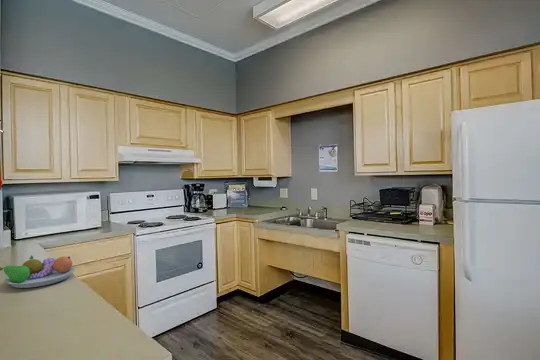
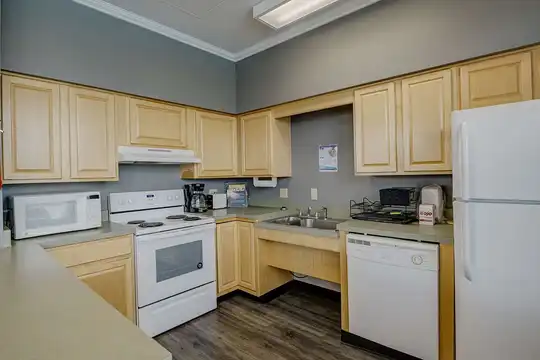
- fruit bowl (39, 268)
